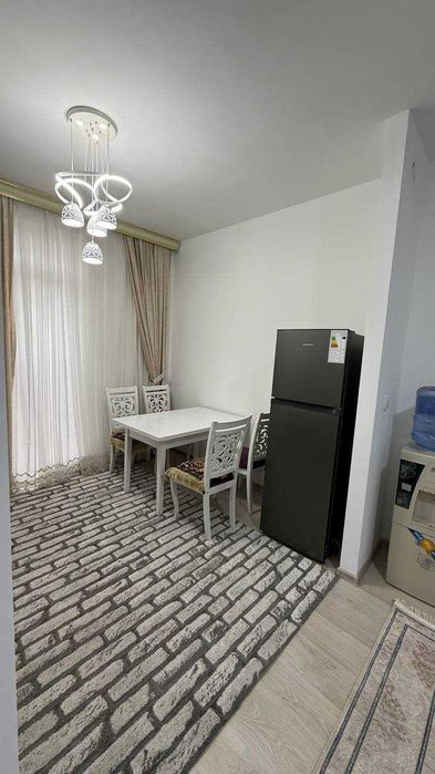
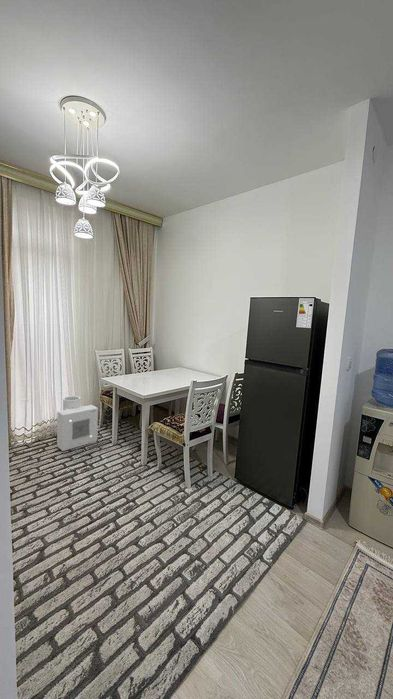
+ air purifier (72, 419)
